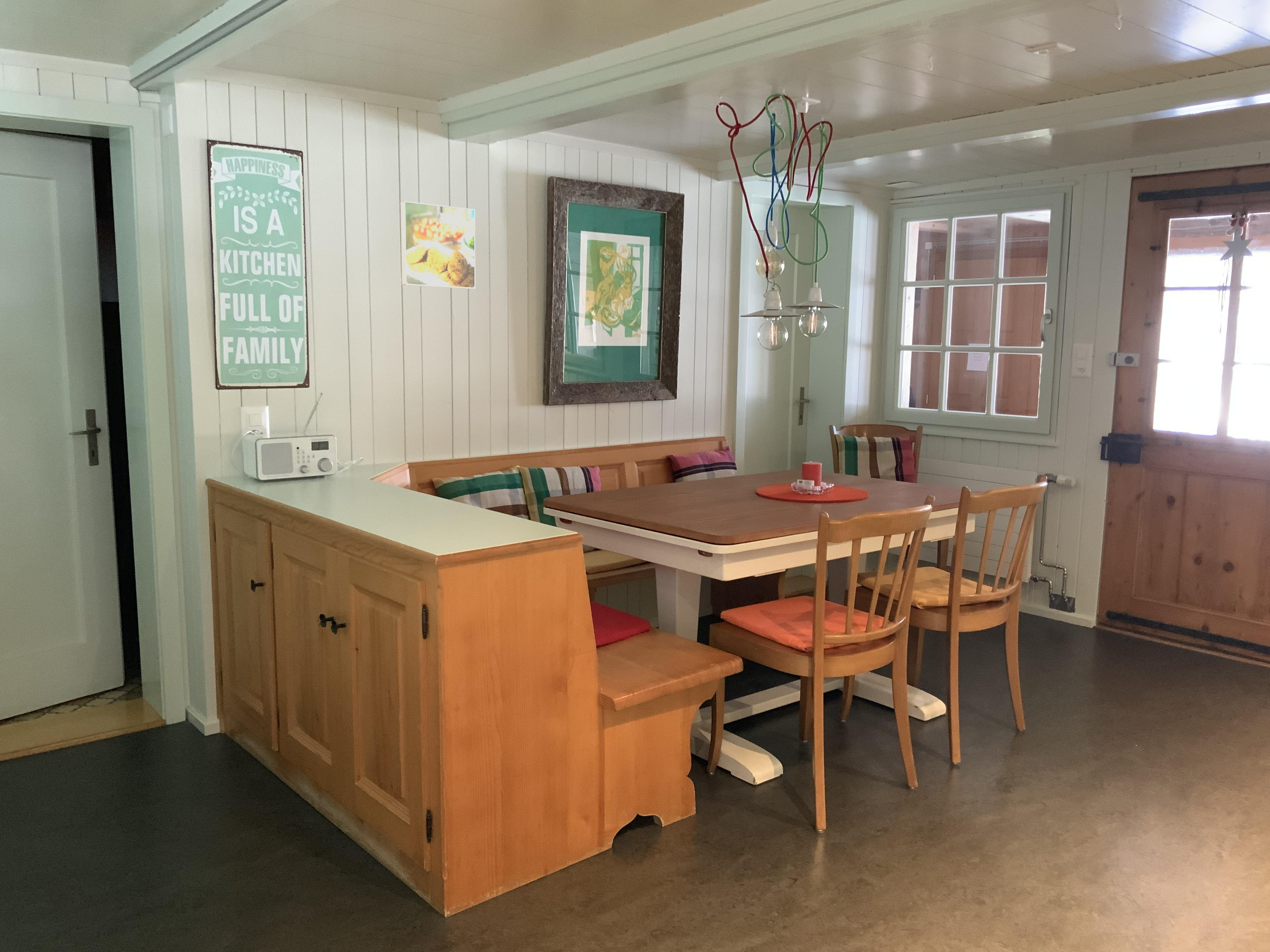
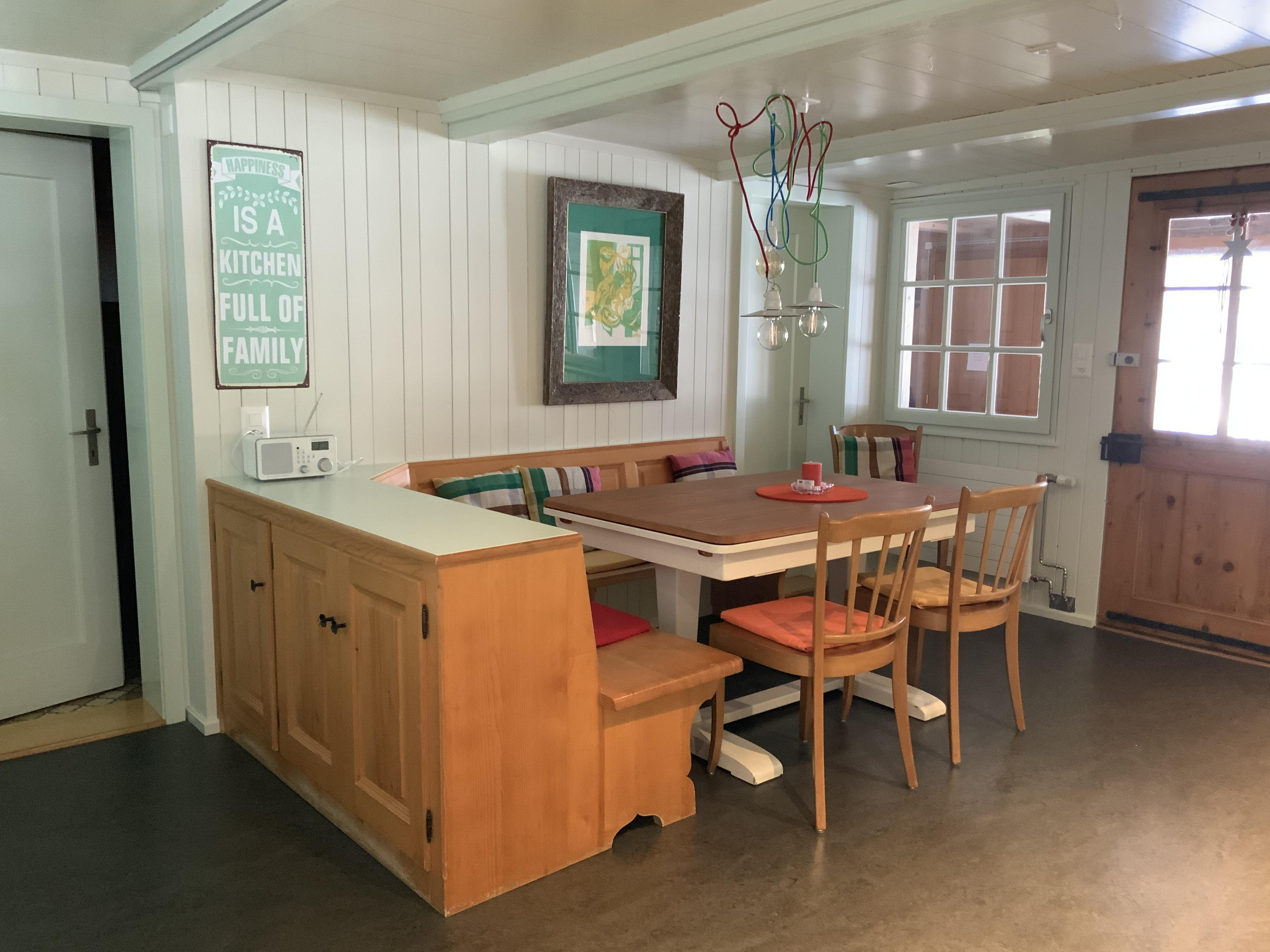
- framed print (439, 246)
